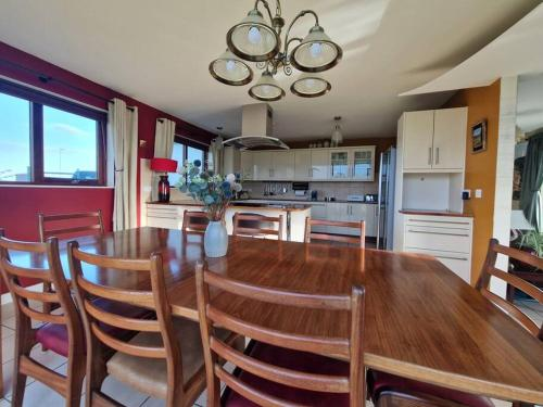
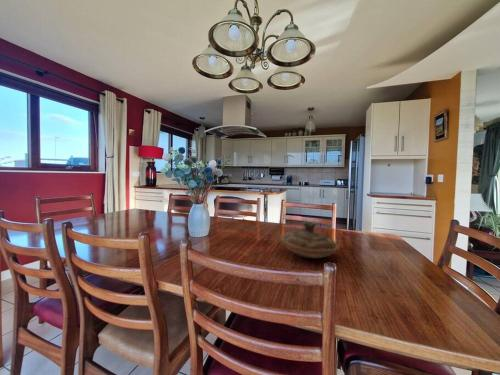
+ decorative bowl (309, 238)
